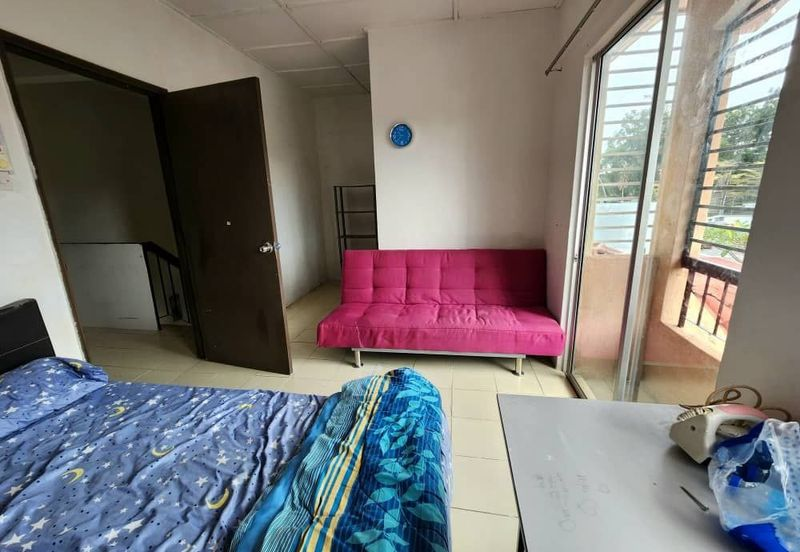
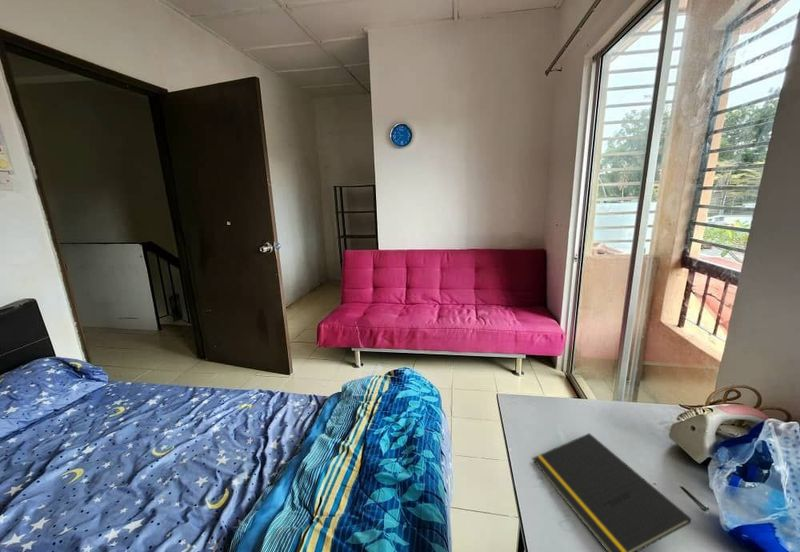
+ notepad (600, 486)
